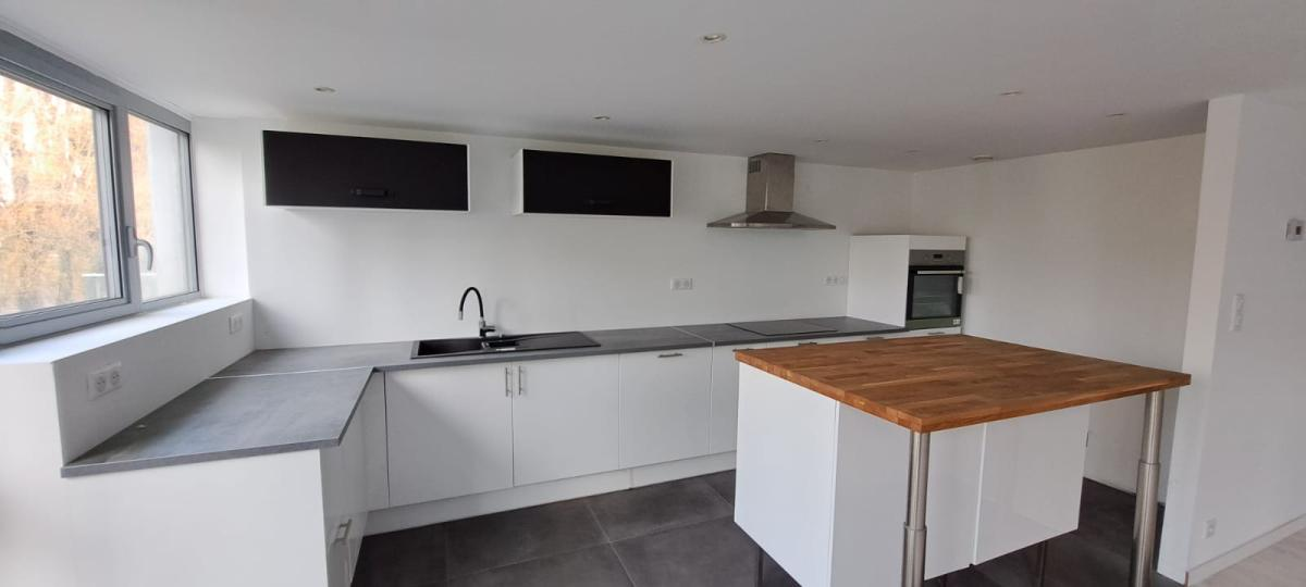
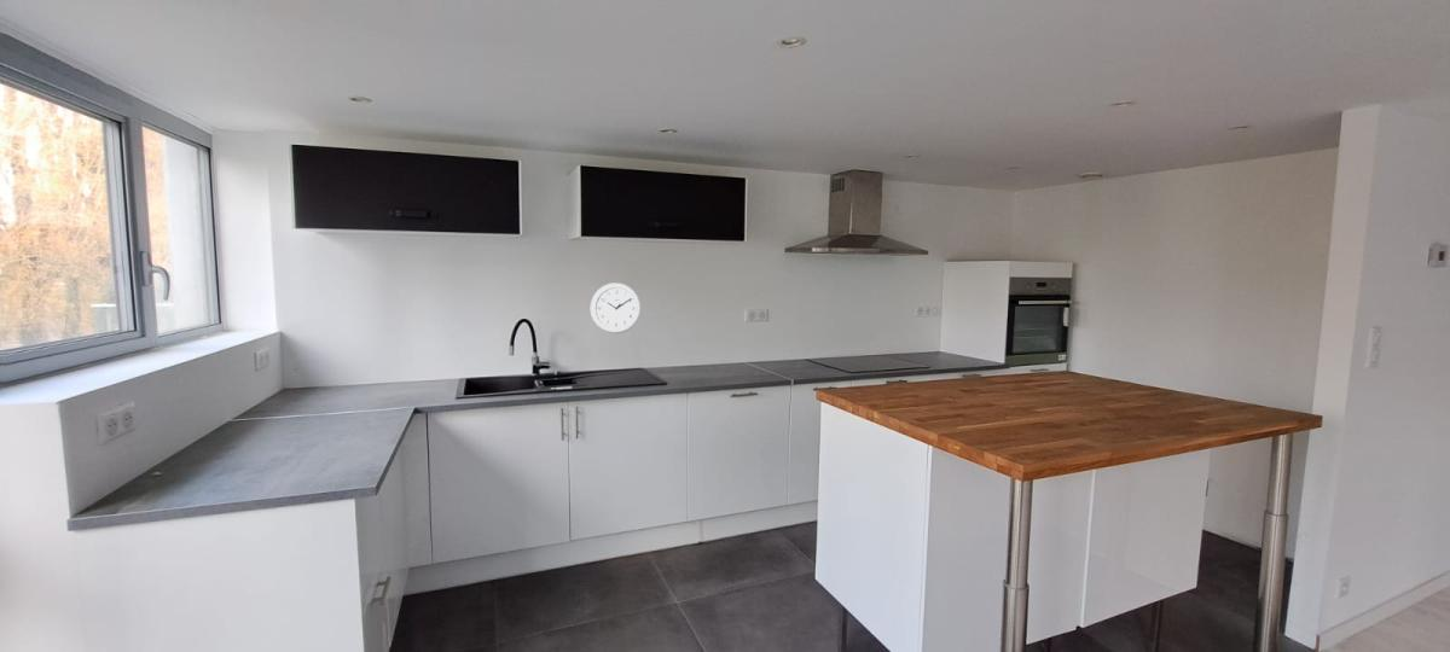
+ wall clock (616, 308)
